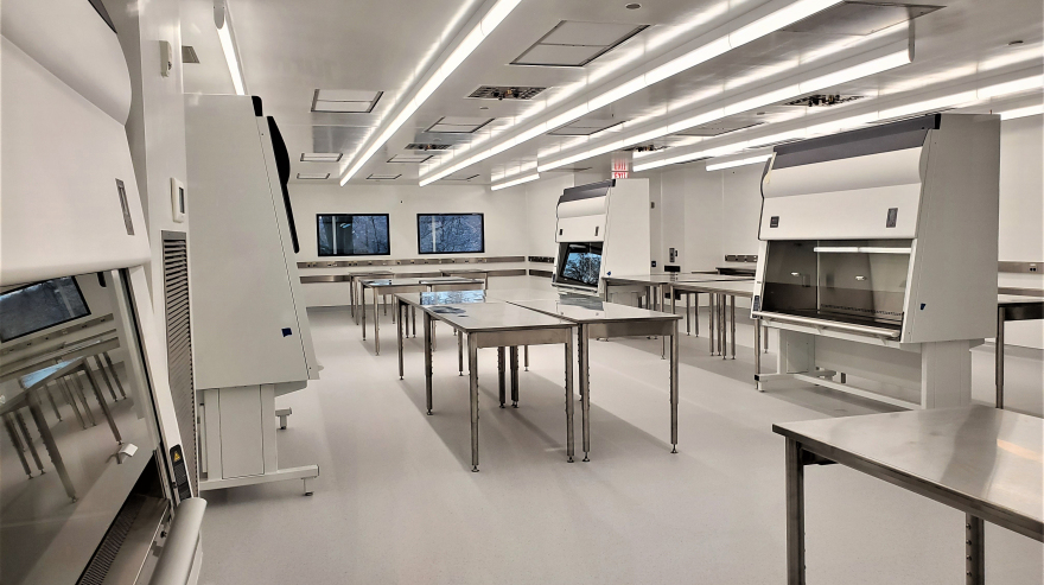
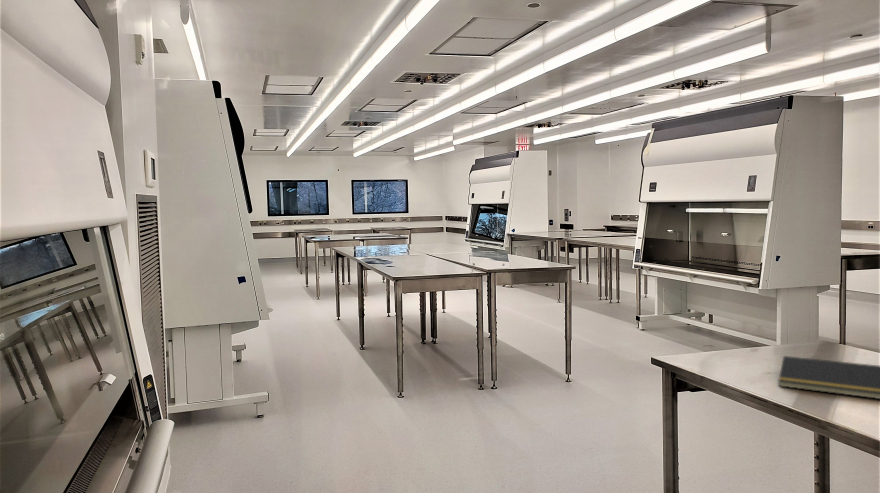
+ notepad (831, 376)
